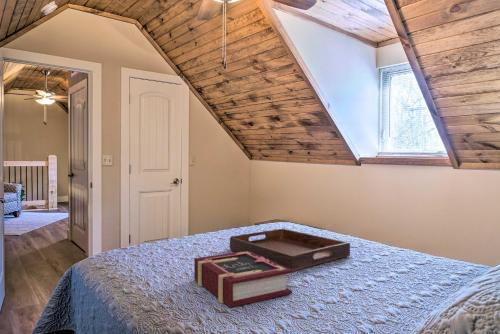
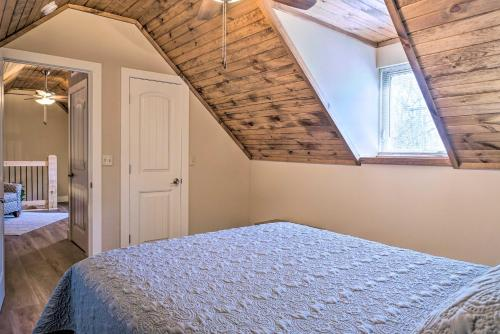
- serving tray (286, 246)
- book (239, 273)
